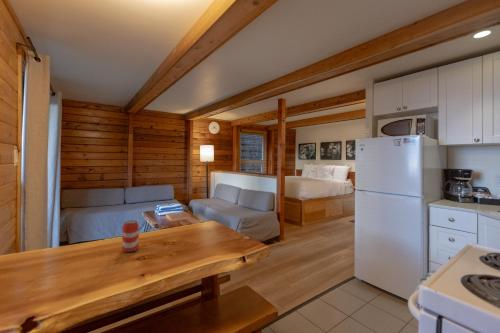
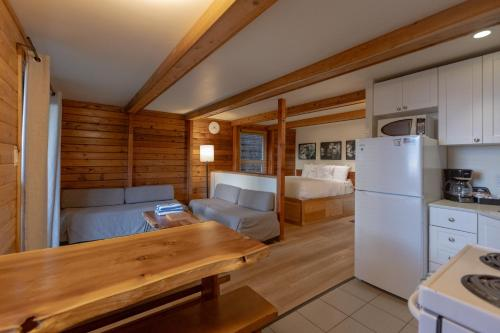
- beverage can (130, 235)
